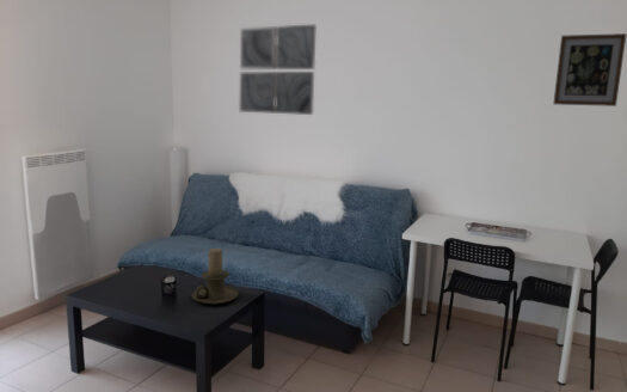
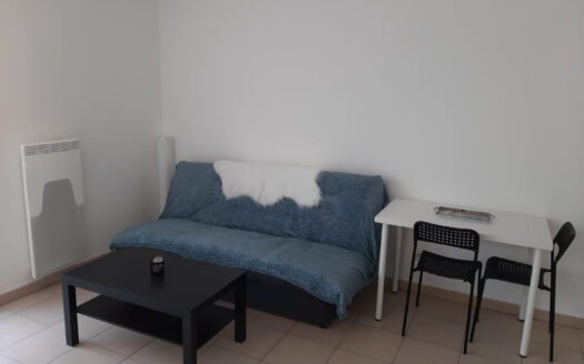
- wall art (276, 72)
- candle holder (215, 272)
- wall art (588, 69)
